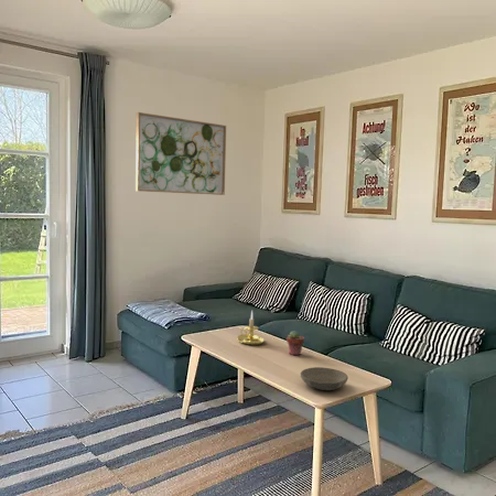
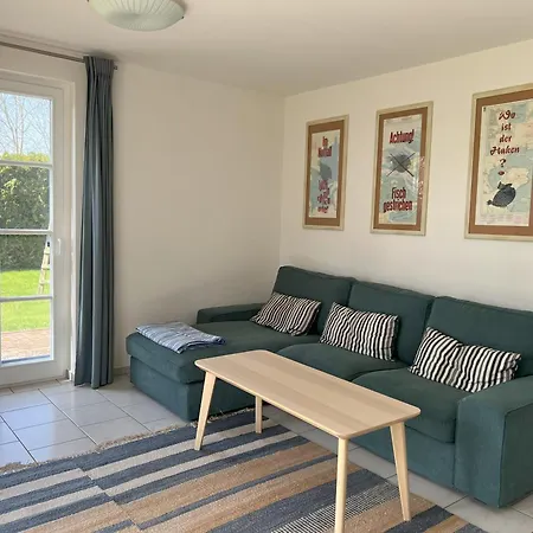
- potted succulent (294, 342)
- wall art (183, 155)
- bowl (323, 379)
- candle holder (249, 325)
